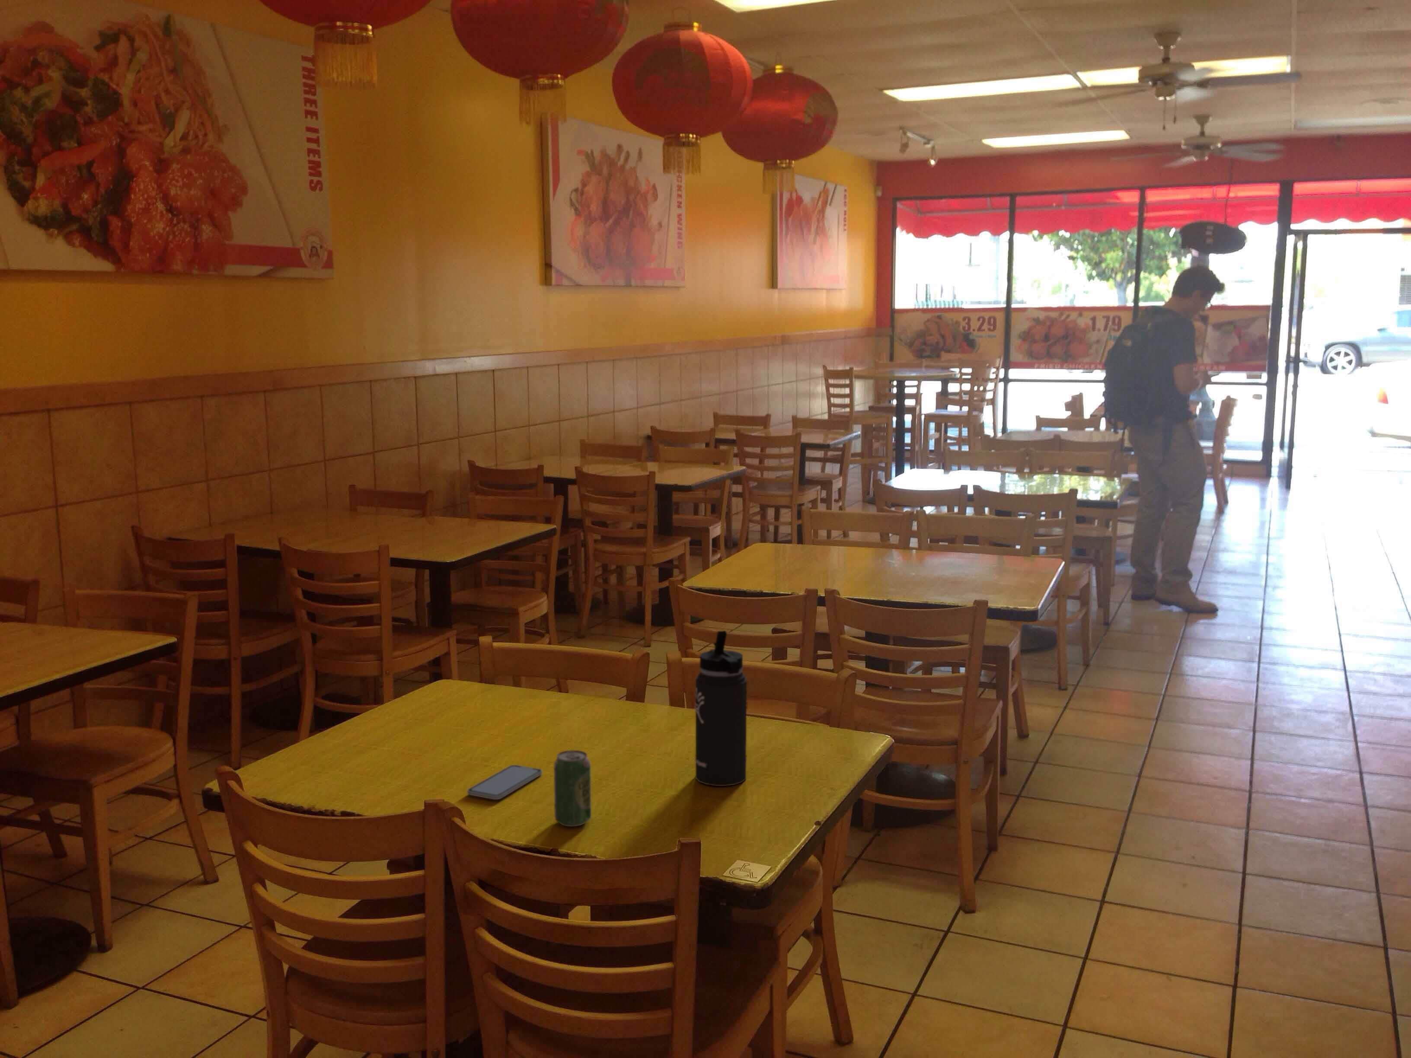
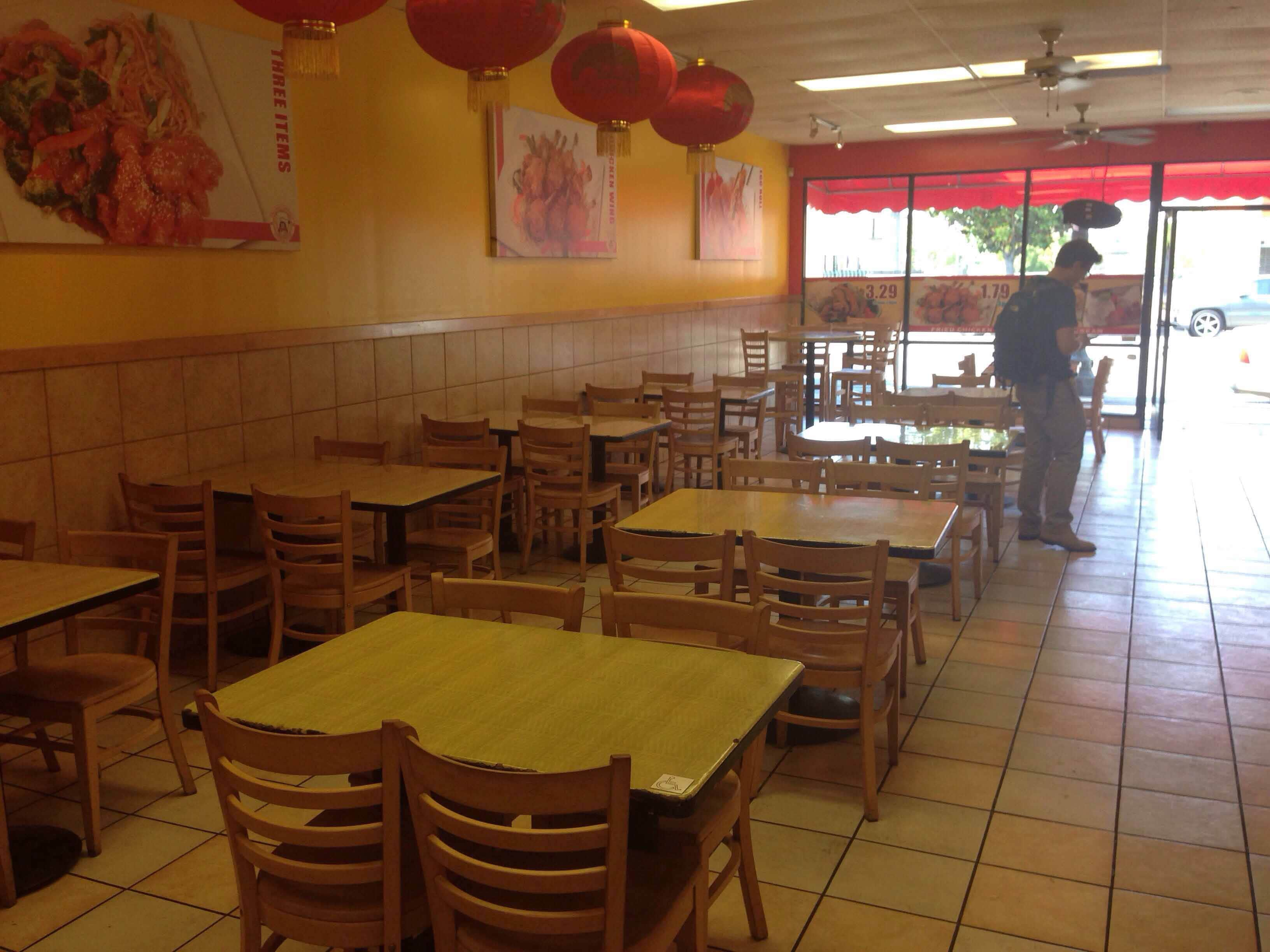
- beverage can (572, 788)
- thermos bottle (723, 706)
- smartphone (506, 781)
